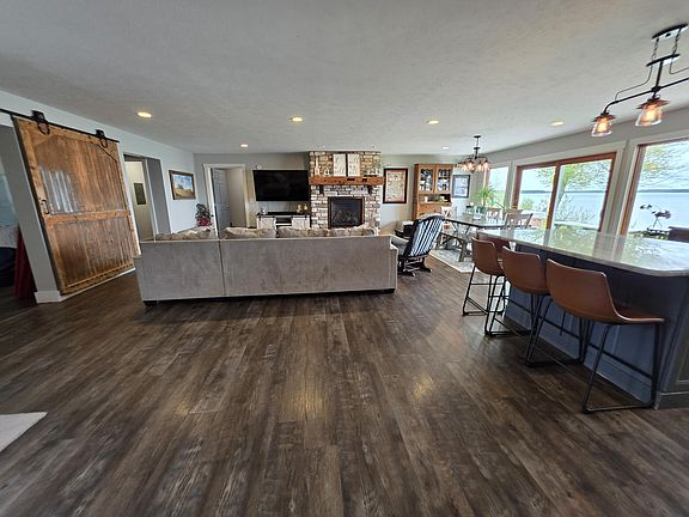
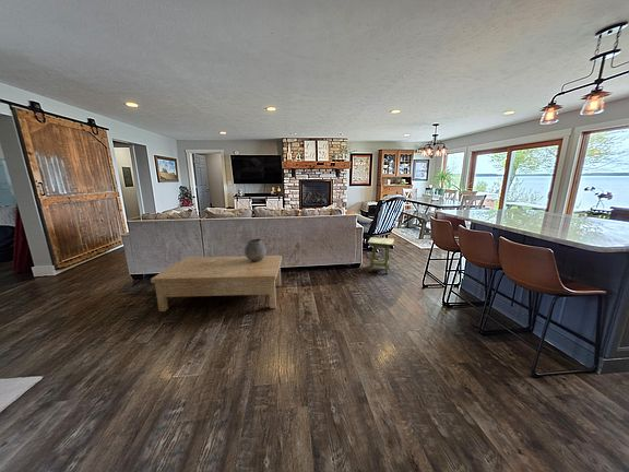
+ side table (378, 258)
+ coffee table (226, 280)
+ ceramic pot (256, 249)
